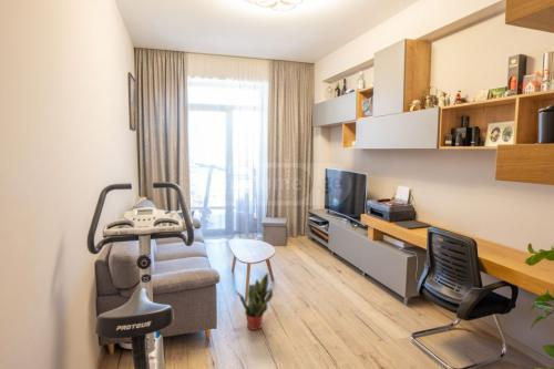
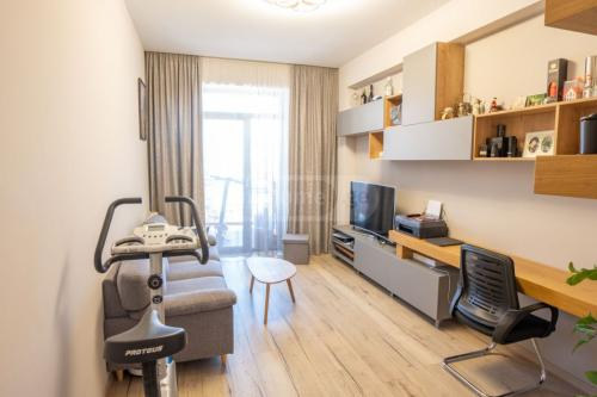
- potted plant (254, 297)
